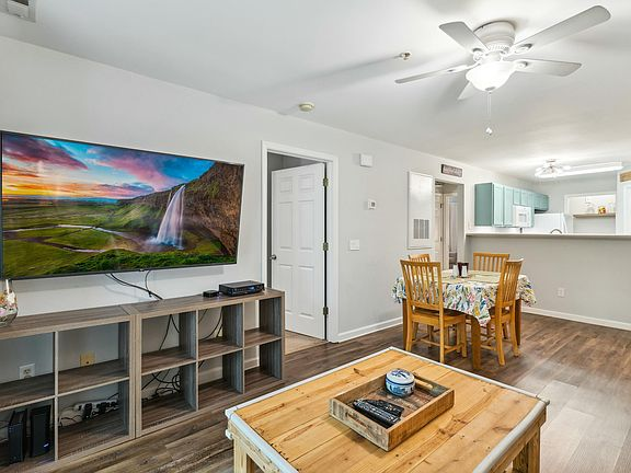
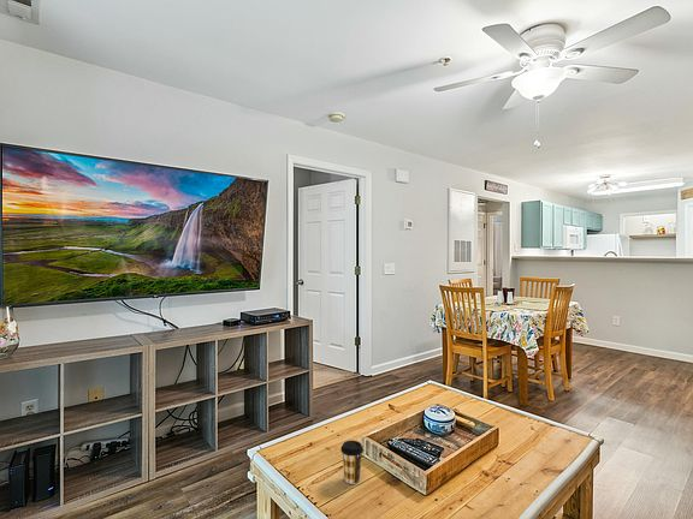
+ coffee cup (351, 461)
